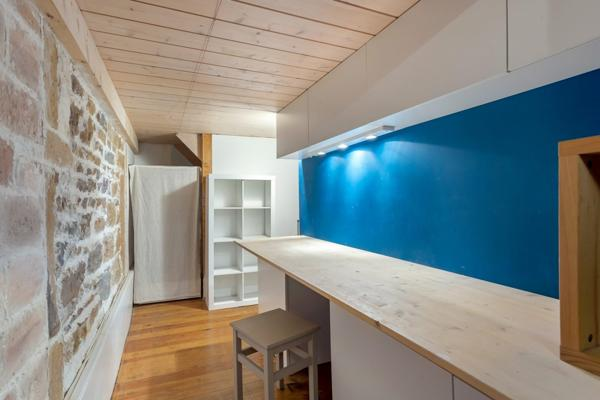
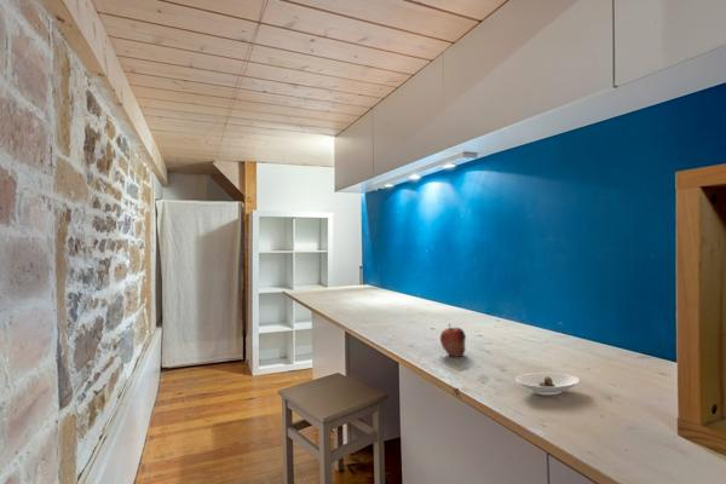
+ fruit (453, 339)
+ saucer (547, 384)
